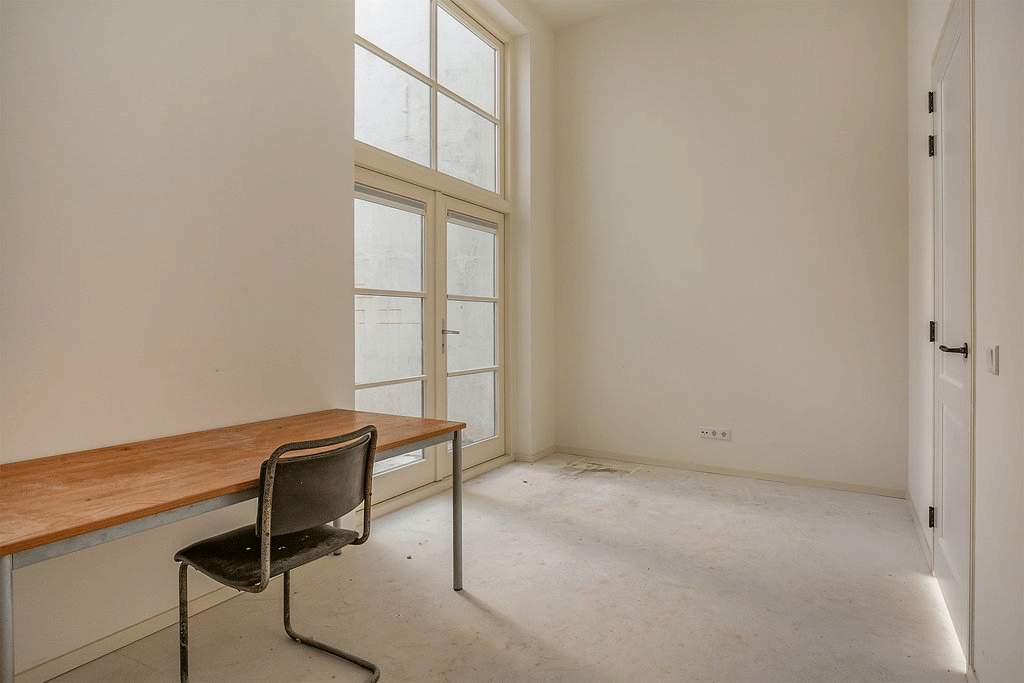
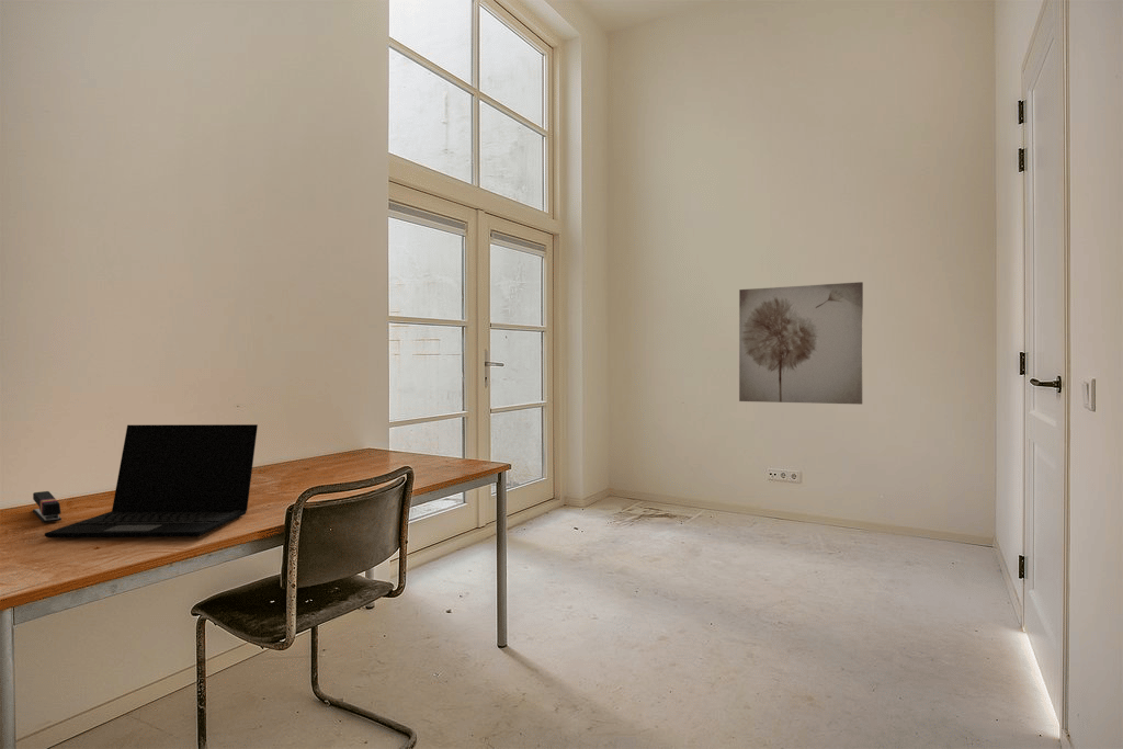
+ laptop (161, 476)
+ stapler (46, 506)
+ wall art (798, 344)
